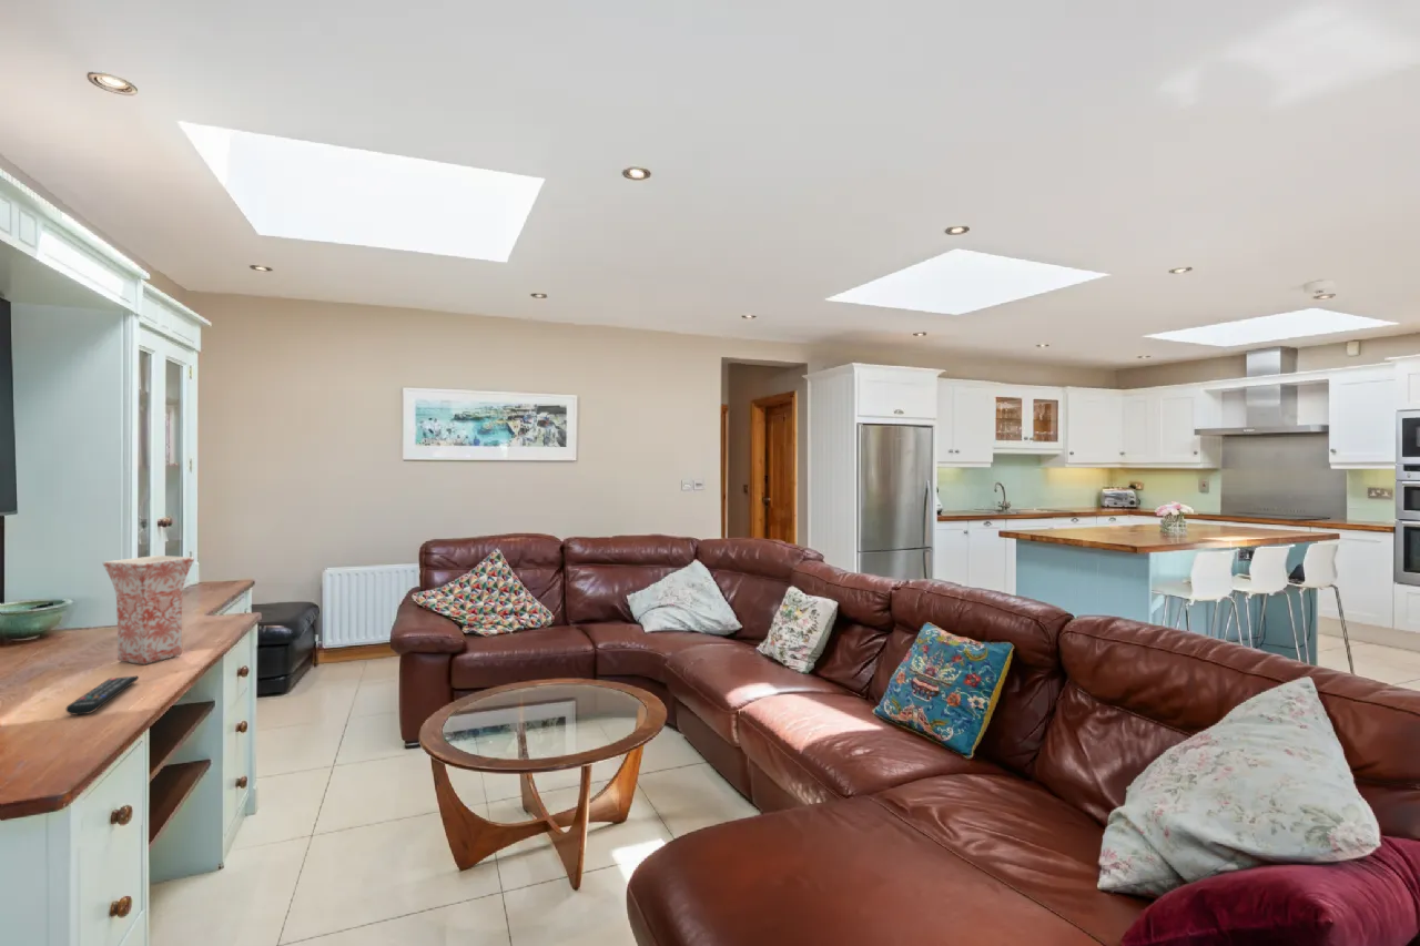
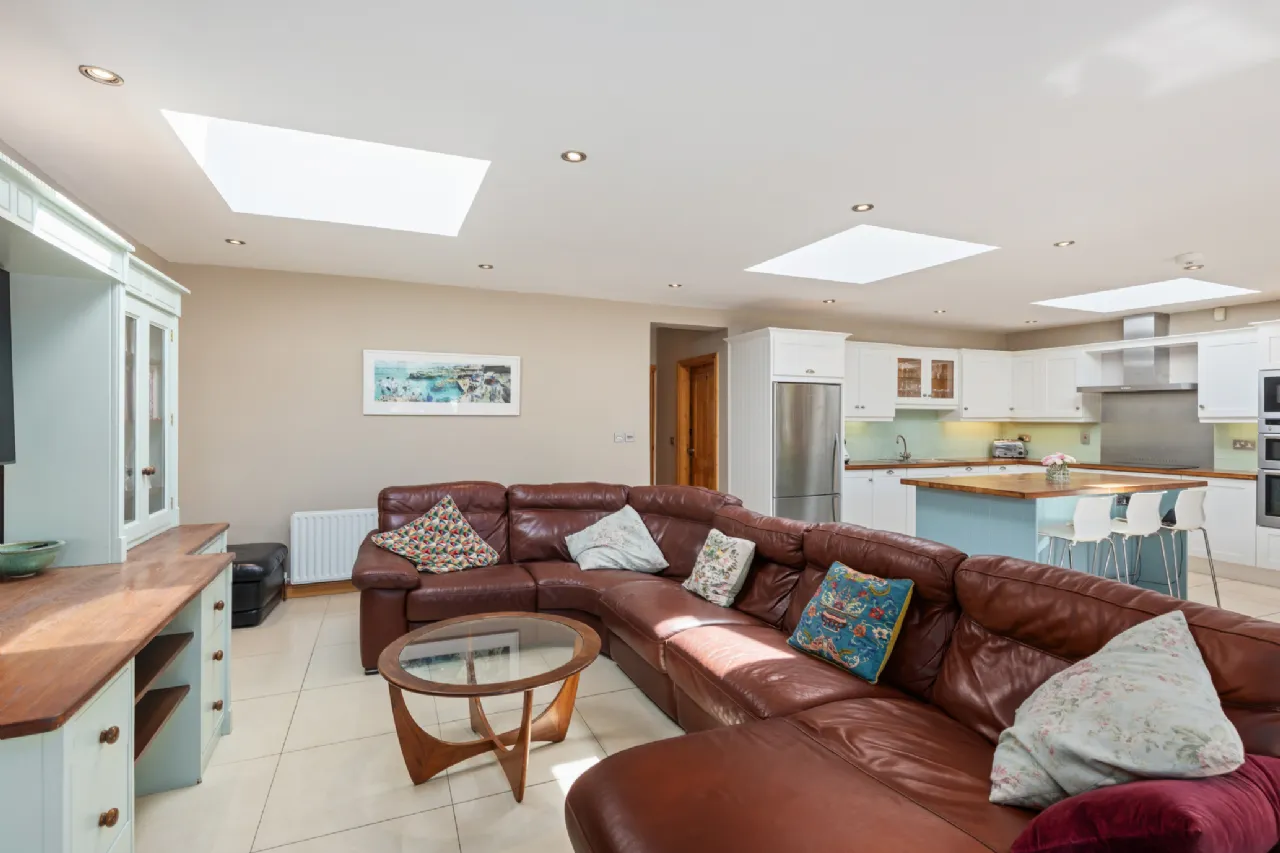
- remote control (104, 693)
- vase (150, 609)
